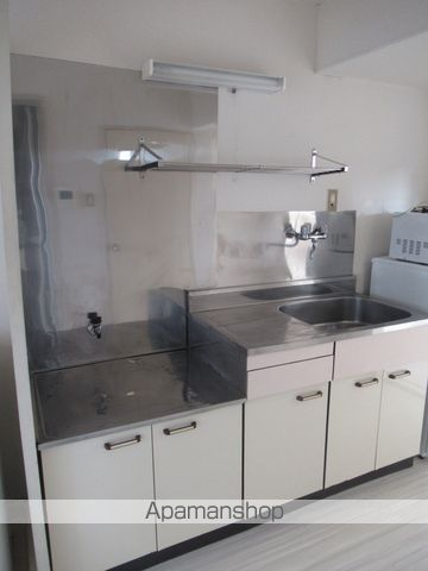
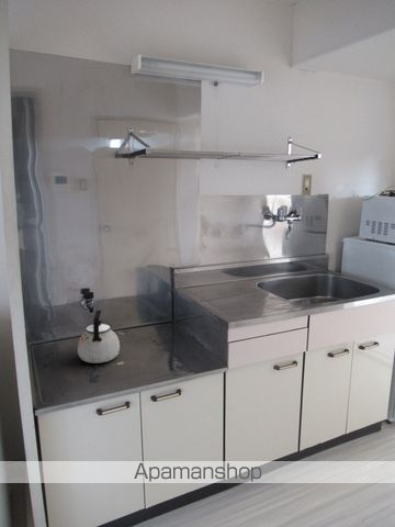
+ kettle (98, 335)
